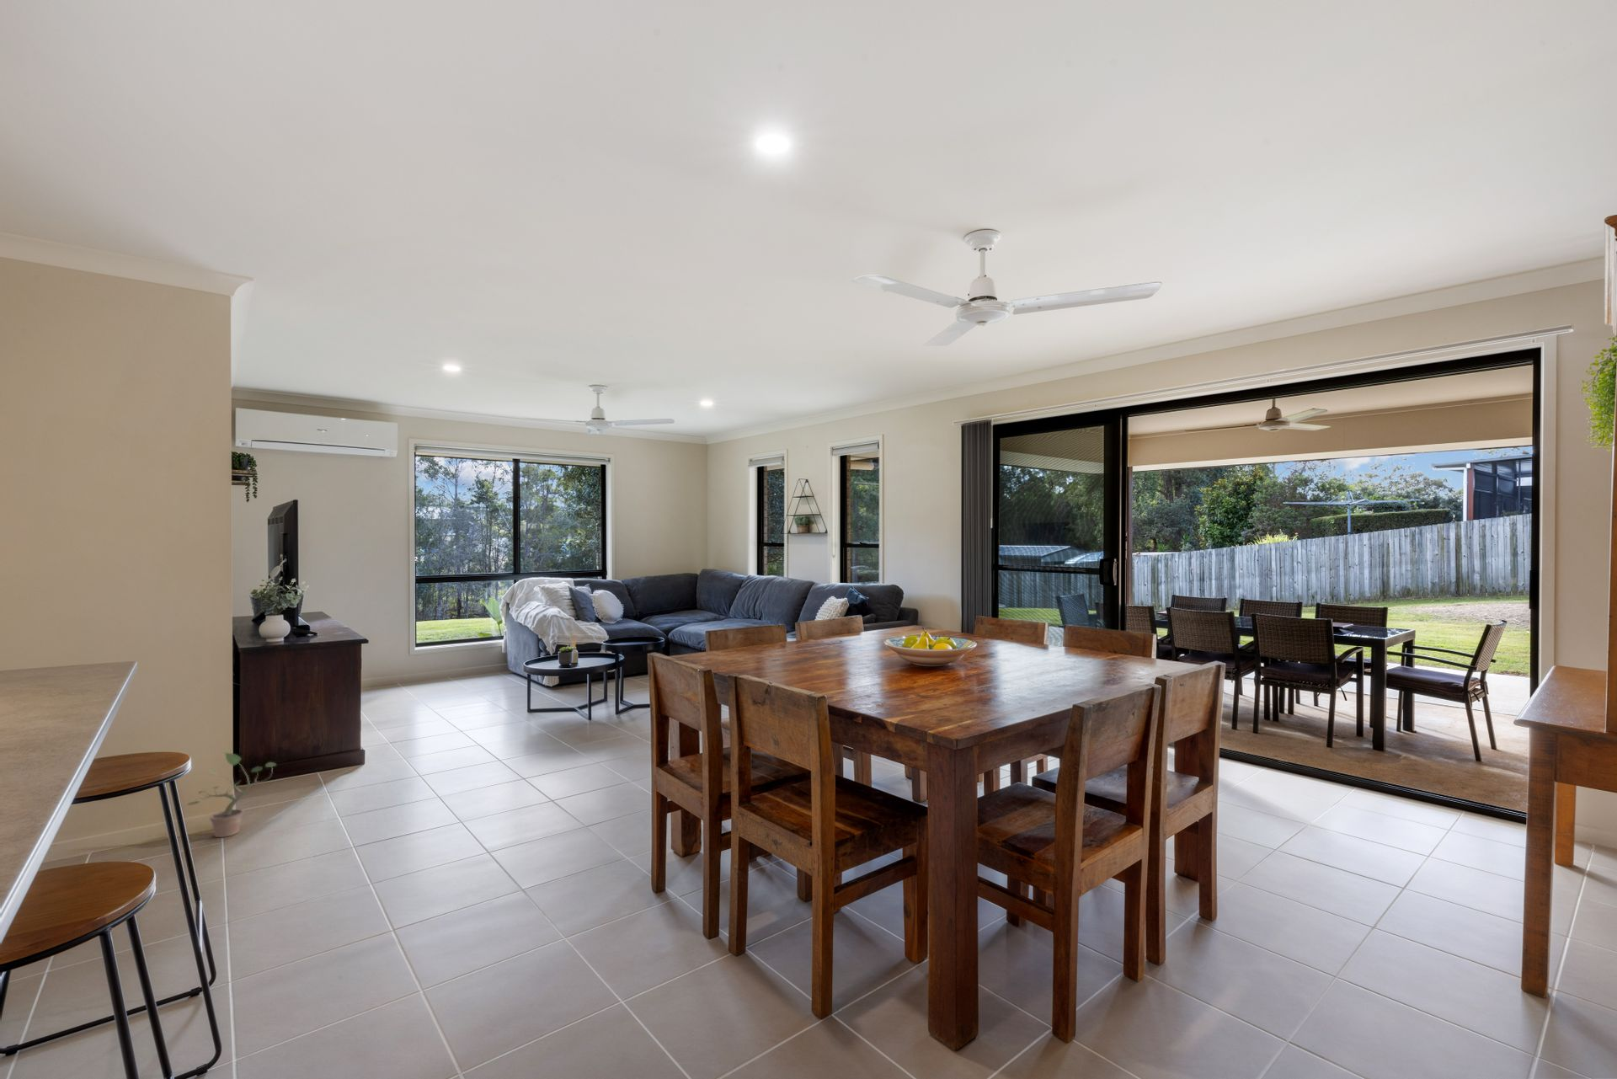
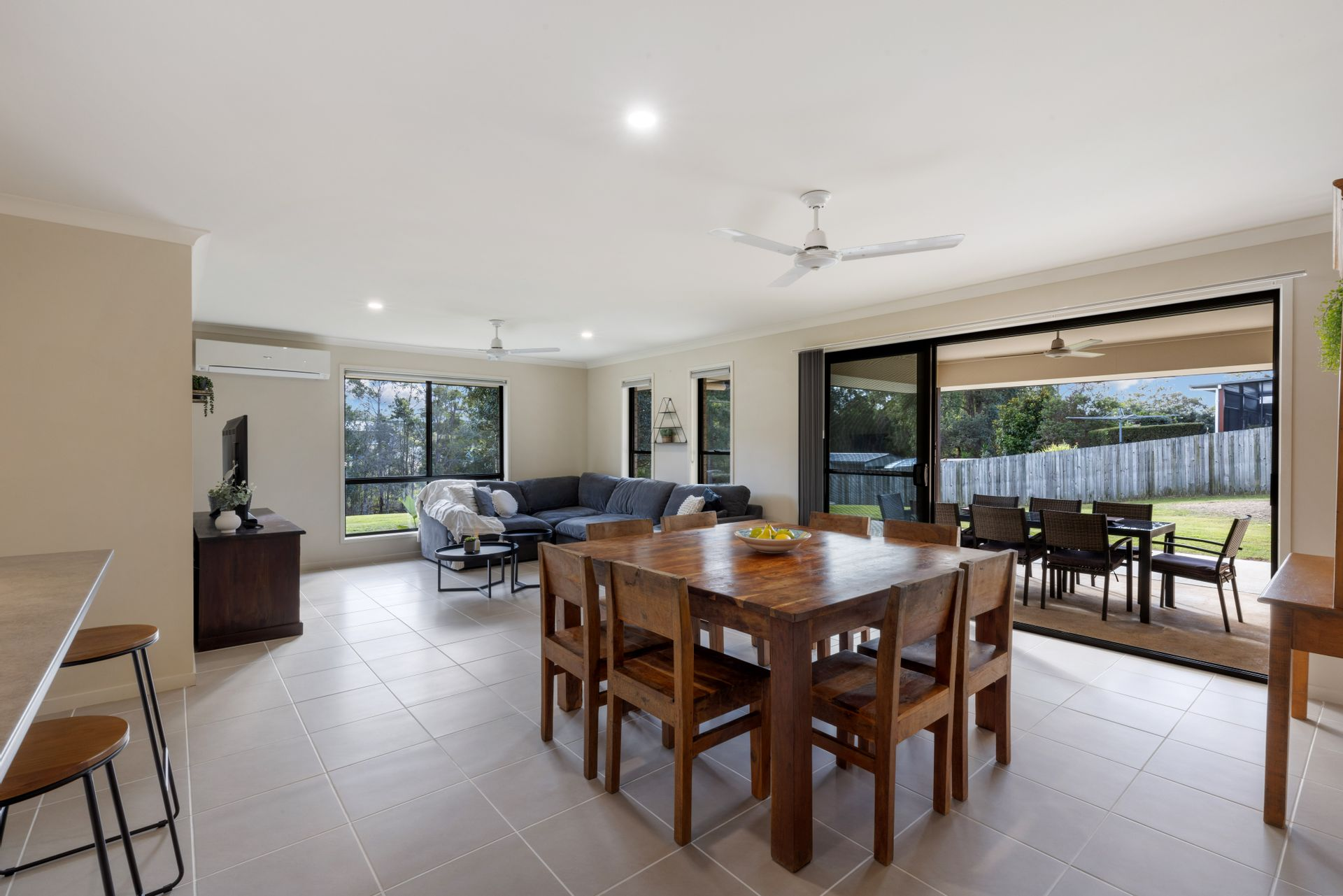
- potted plant (234, 794)
